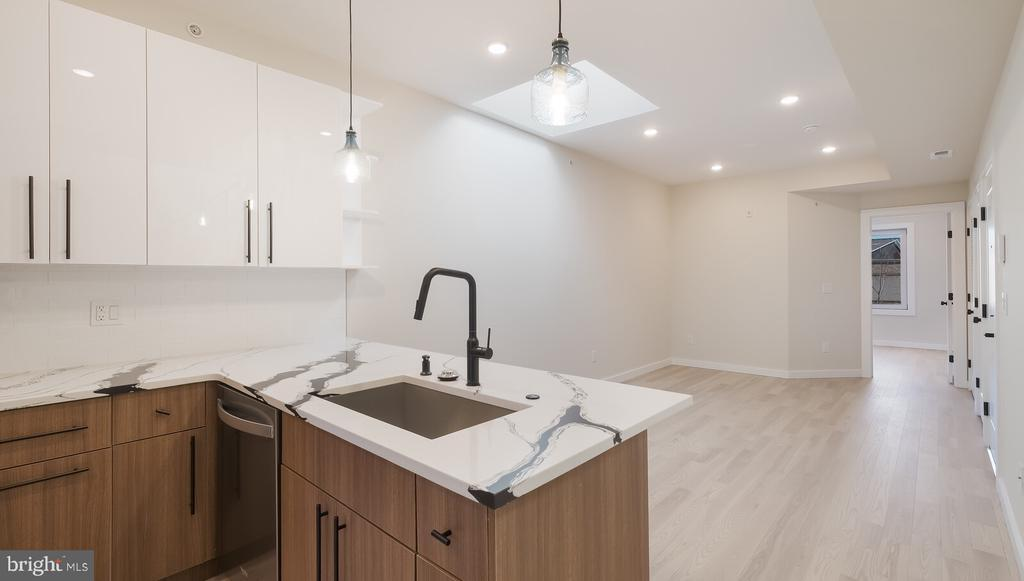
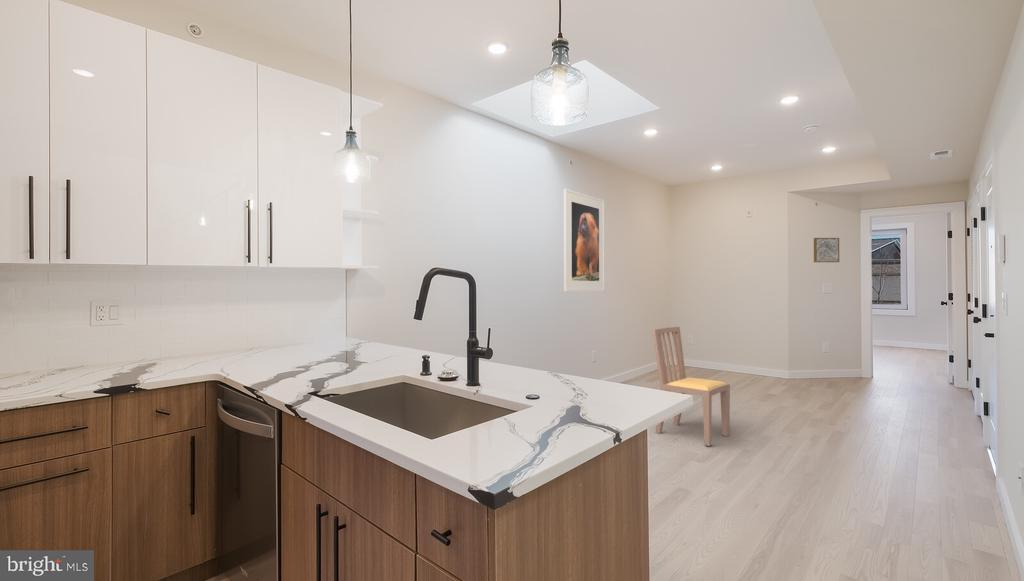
+ wall art (826, 250)
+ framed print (585, 243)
+ dining chair (690, 381)
